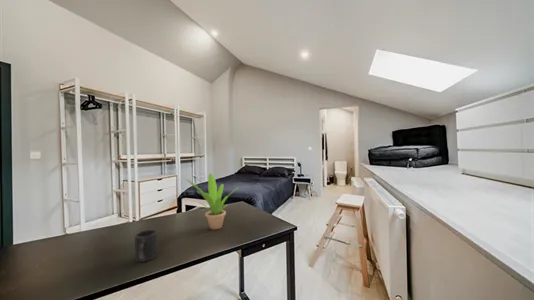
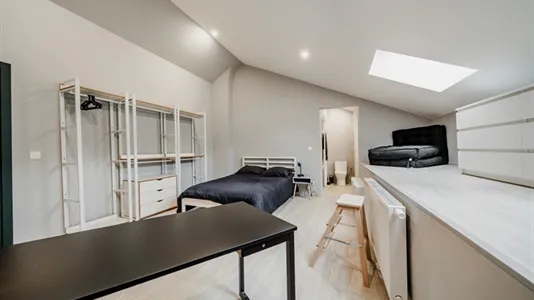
- potted plant (216, 201)
- mug (145, 246)
